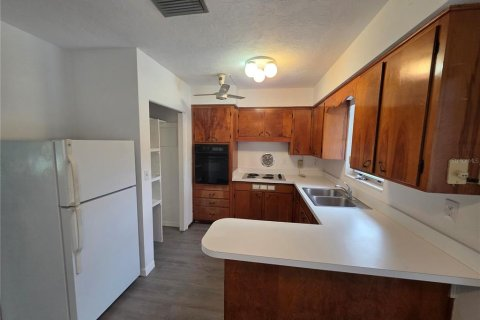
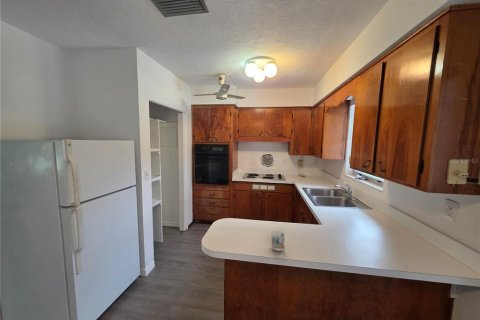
+ mug (275, 240)
